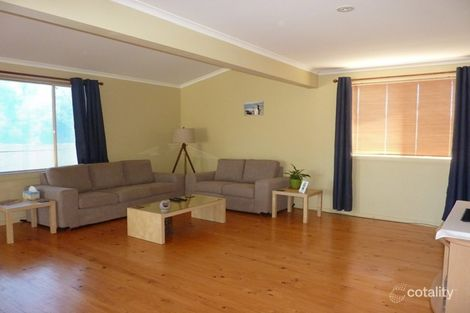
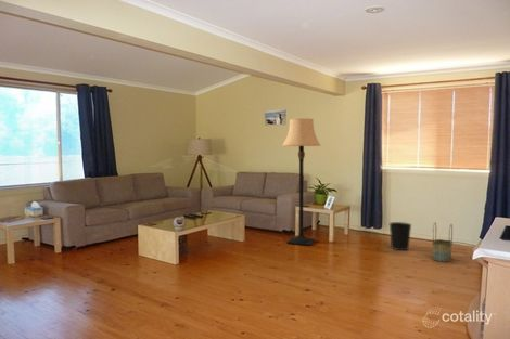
+ lamp (301, 181)
+ wastebasket (399, 236)
+ basket (442, 240)
